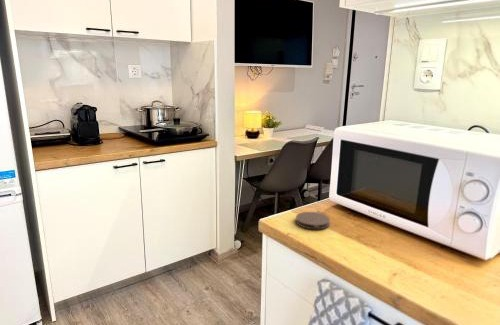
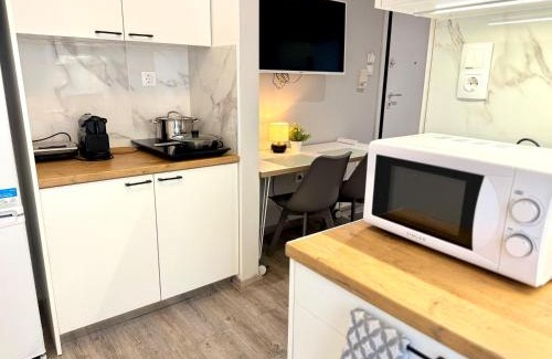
- coaster (312, 220)
